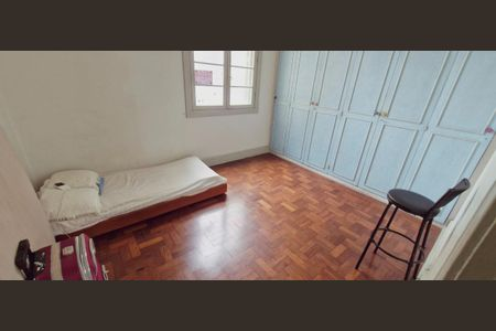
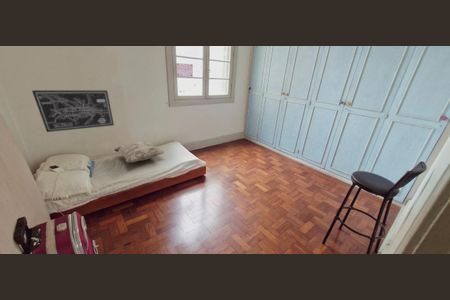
+ wall art (78, 110)
+ decorative pillow (139, 150)
